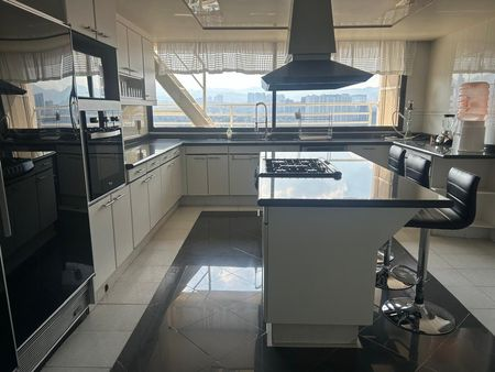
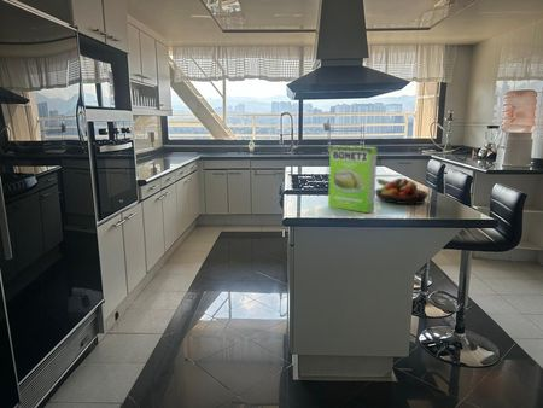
+ fruit bowl (401, 190)
+ cake mix box (351, 177)
